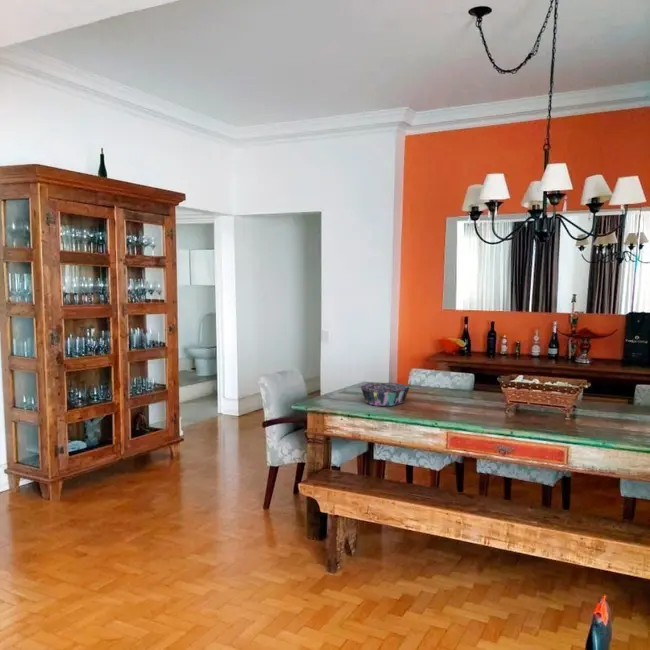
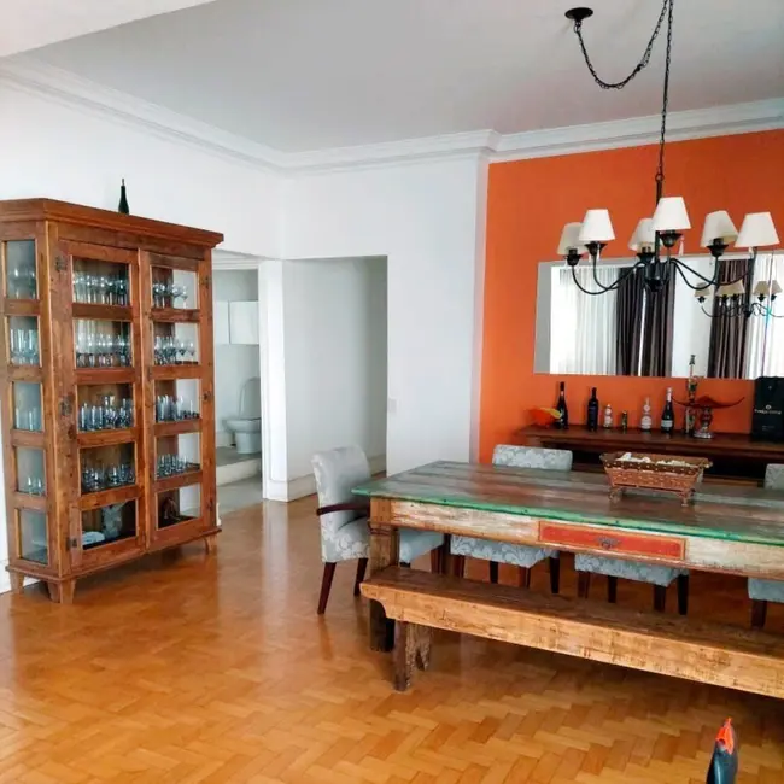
- decorative bowl (384, 394)
